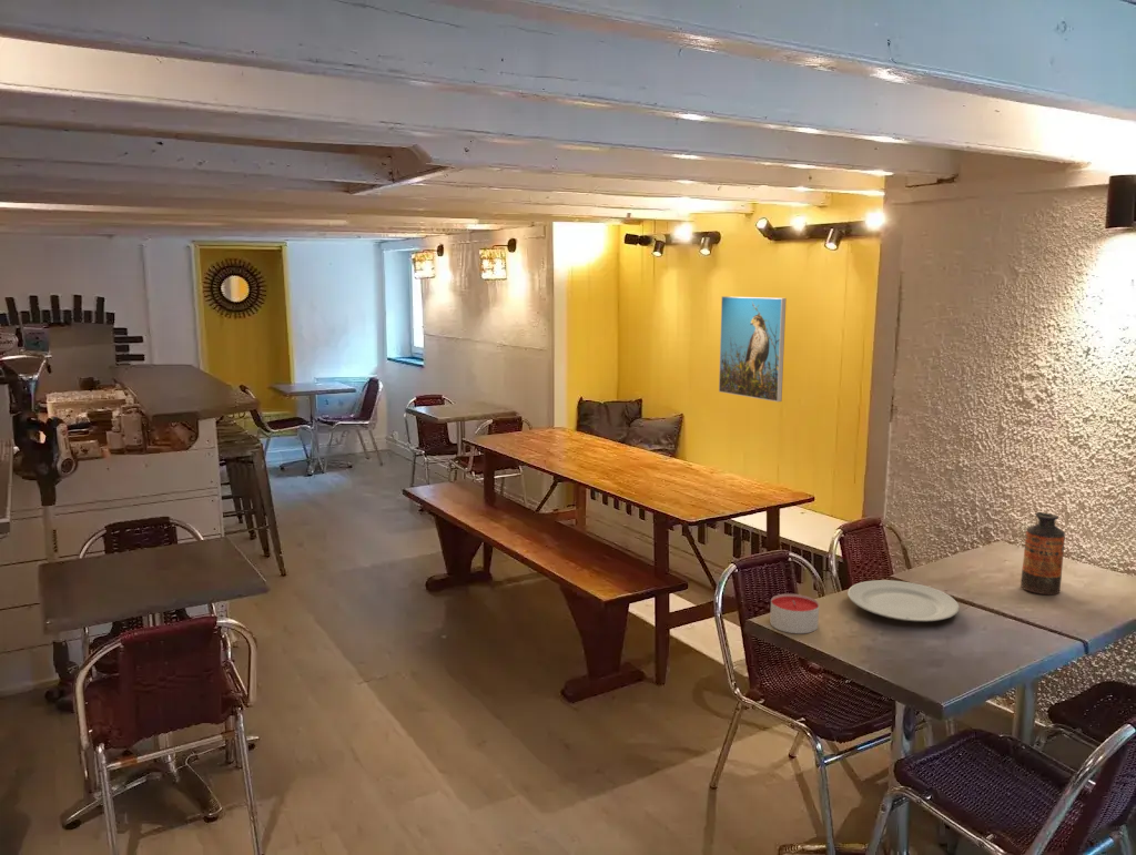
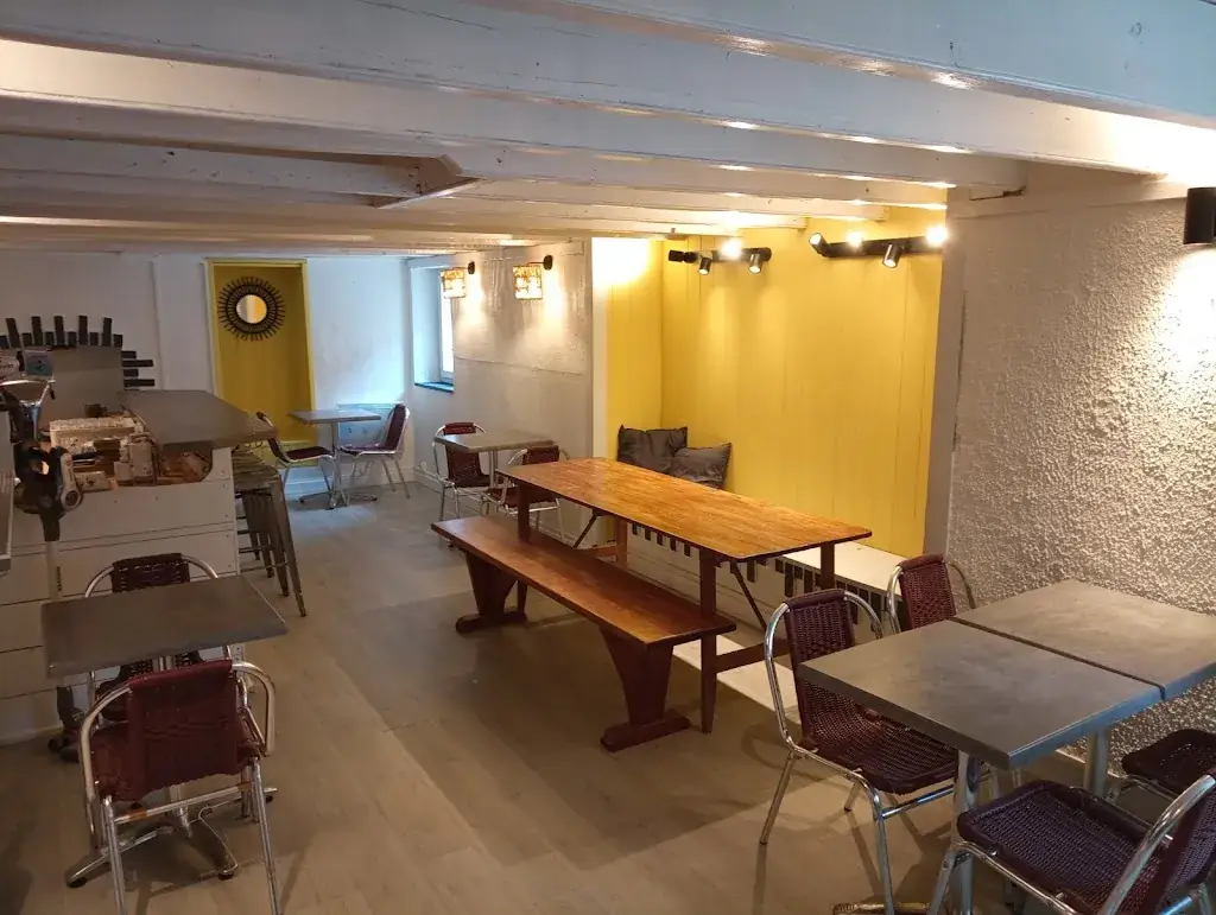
- chinaware (901, 603)
- bottle (1043, 551)
- candle (794, 612)
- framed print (750, 347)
